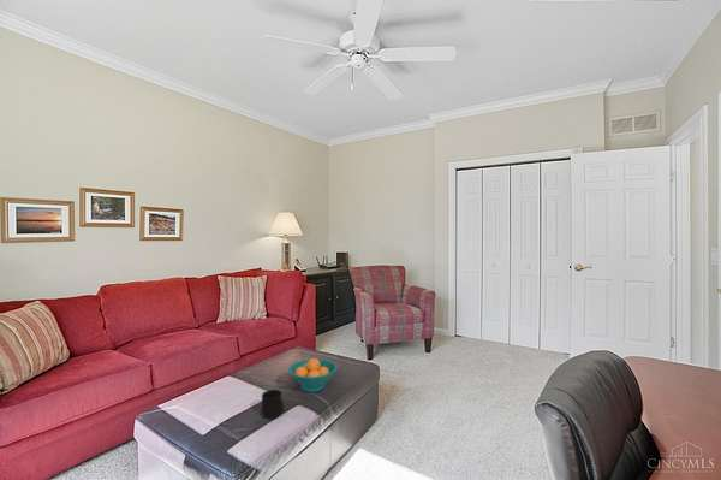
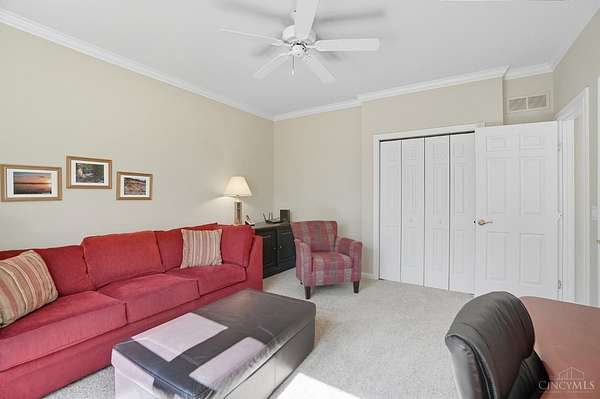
- fruit bowl (312, 373)
- mug (273, 404)
